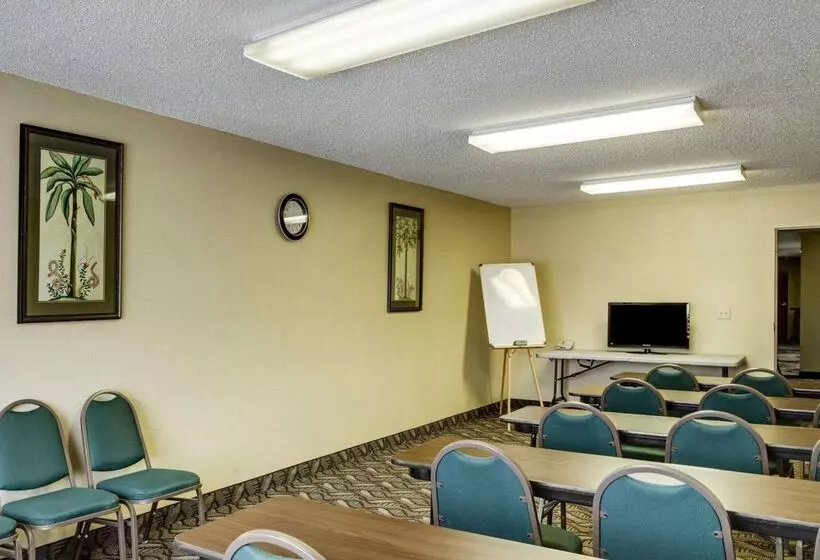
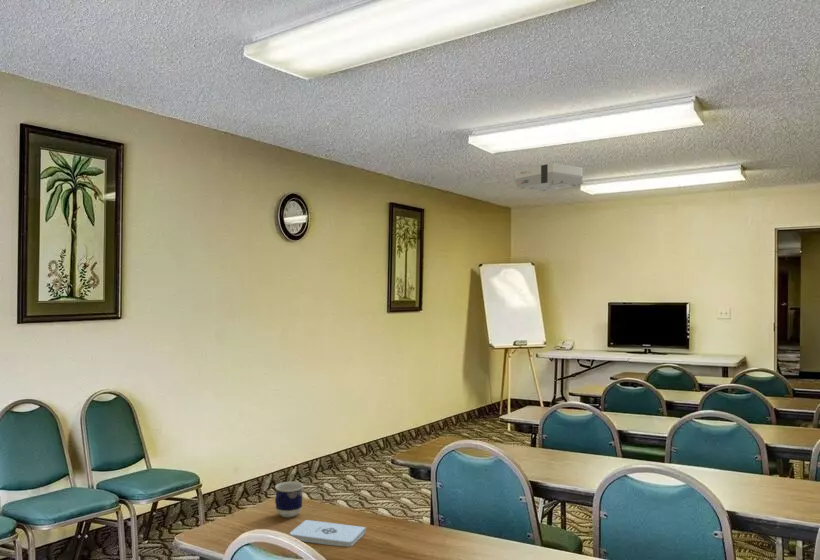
+ notepad (327, 533)
+ cup (286, 501)
+ projector (548, 178)
